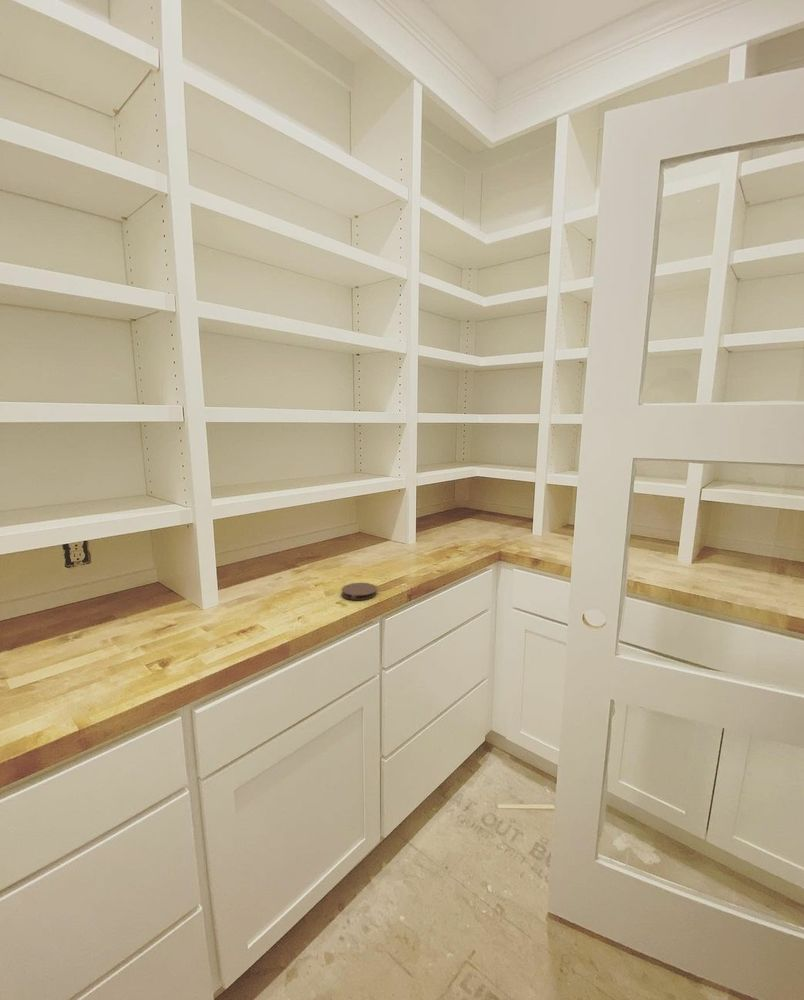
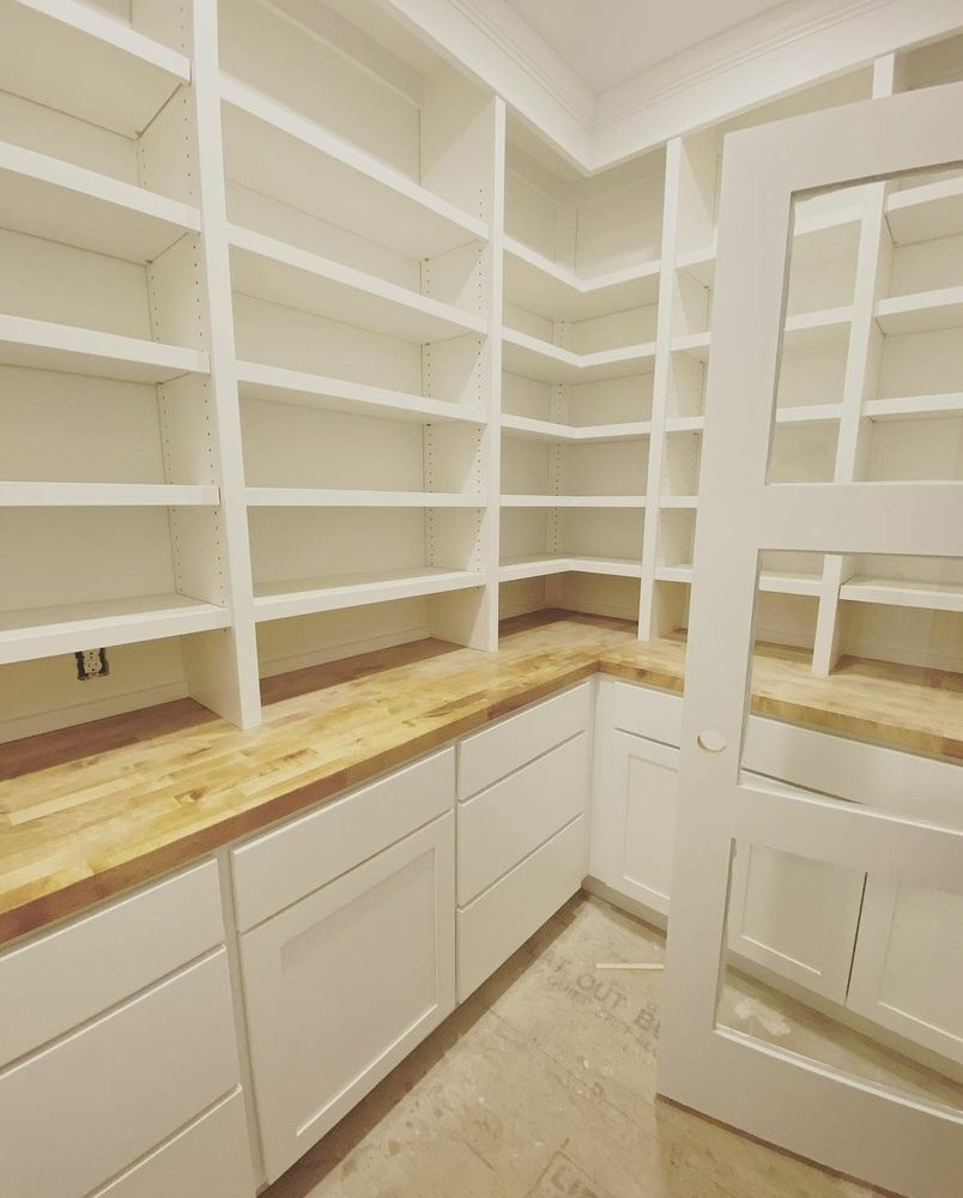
- coaster (359, 590)
